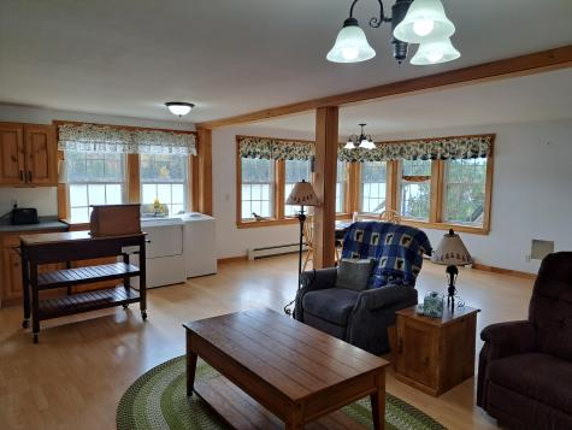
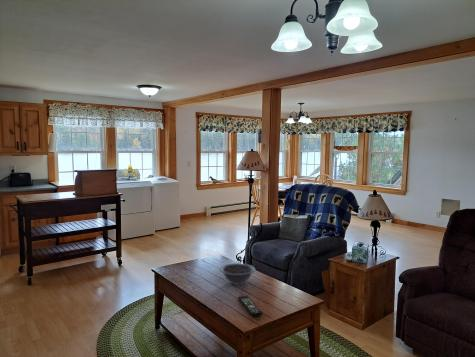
+ decorative bowl (237, 275)
+ remote control (249, 305)
